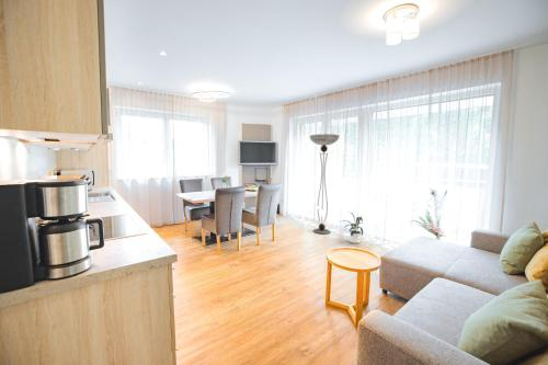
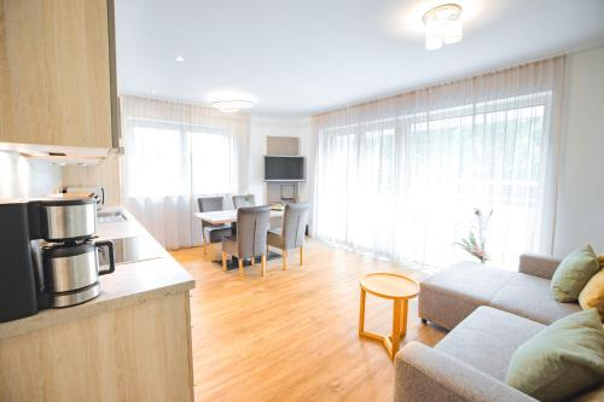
- floor lamp (322, 184)
- house plant (354, 227)
